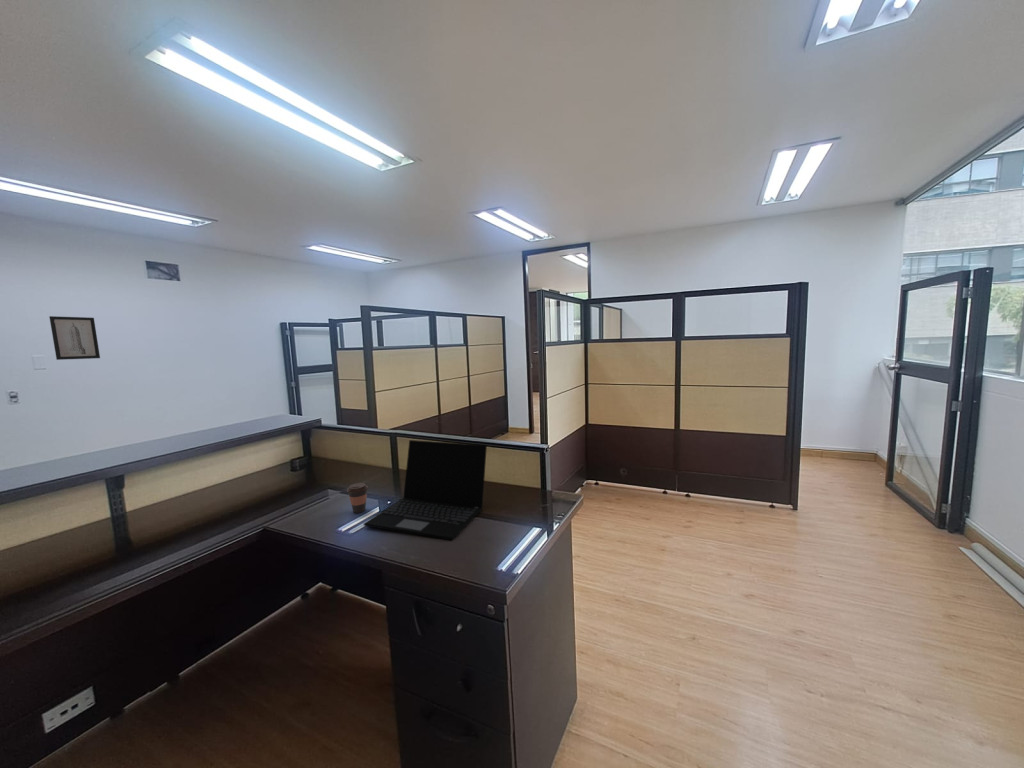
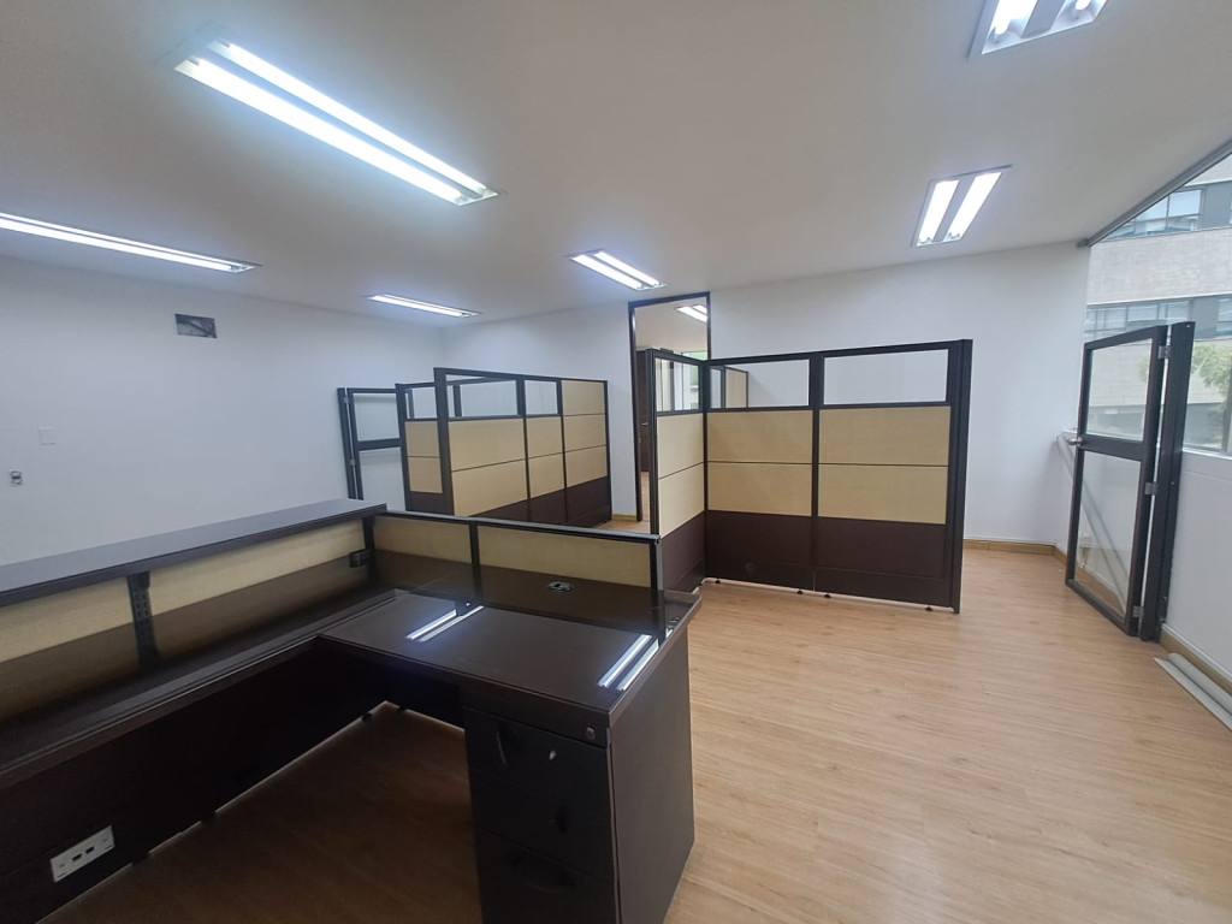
- coffee cup (358, 498)
- laptop (428, 483)
- wall art (75, 338)
